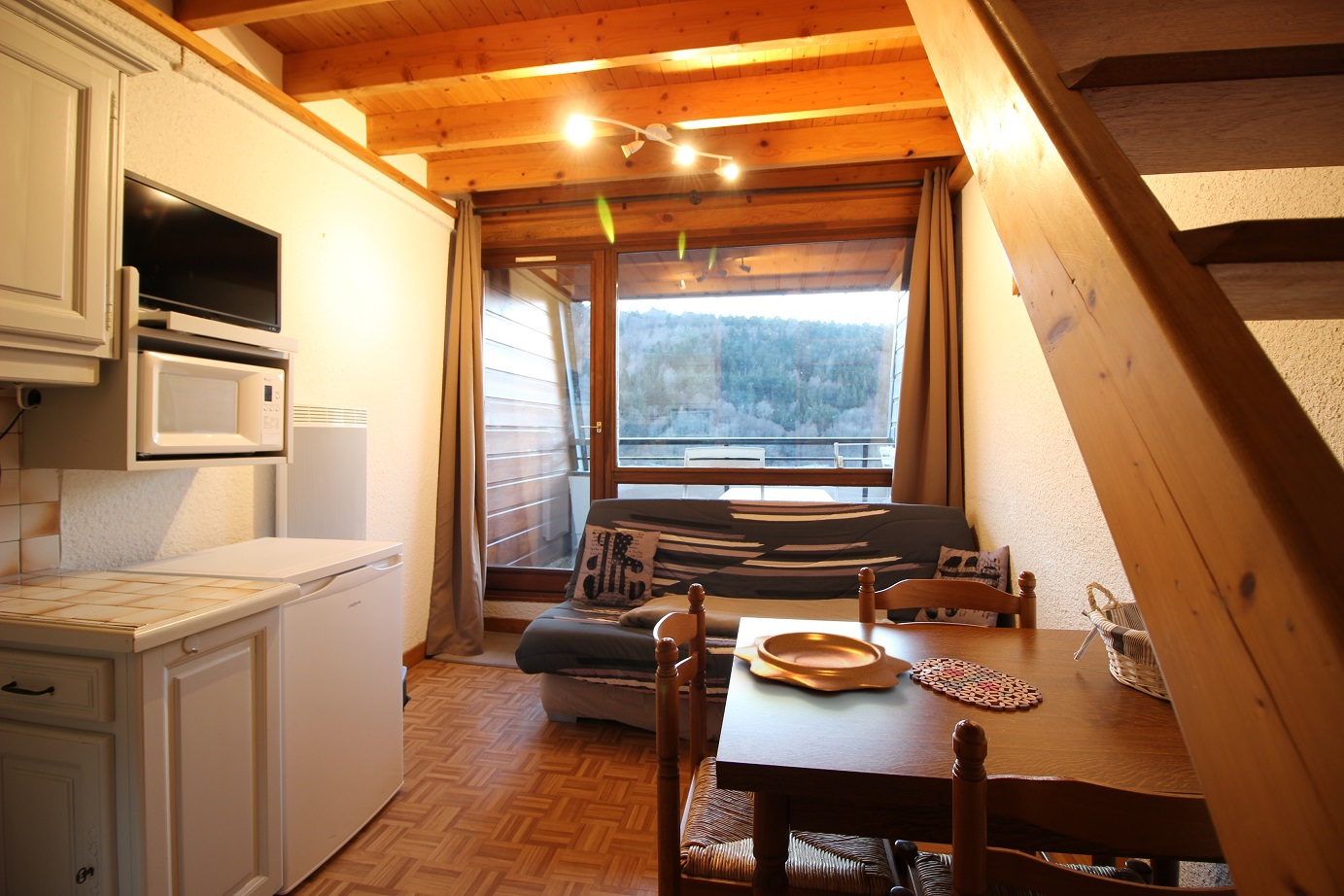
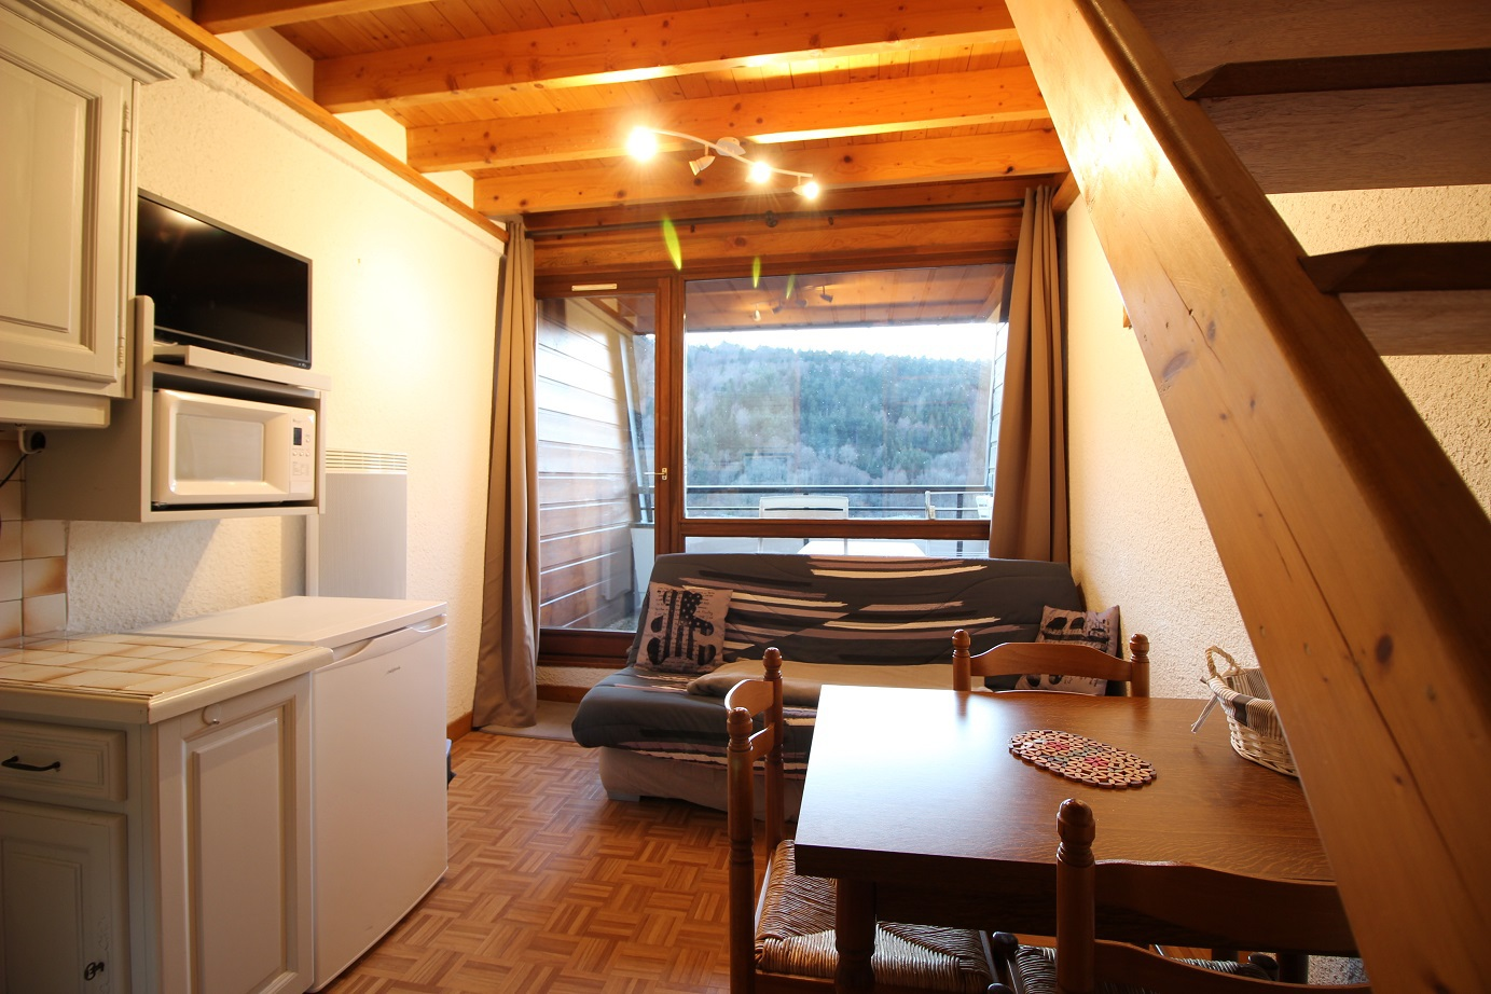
- decorative bowl (820, 657)
